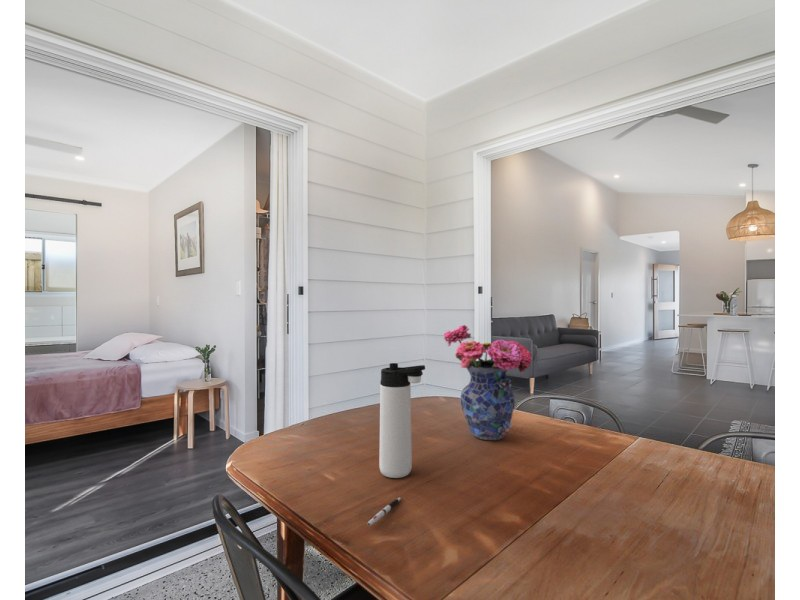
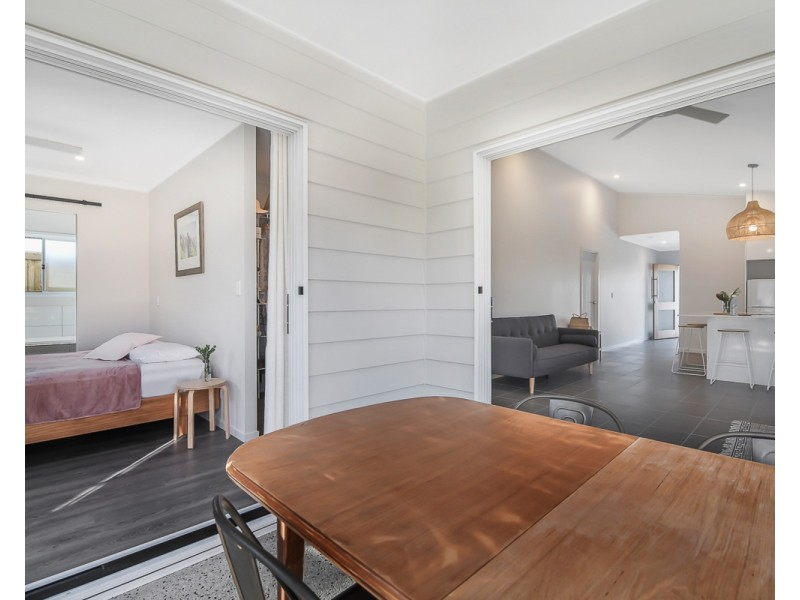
- thermos bottle (402, 419)
- pen (385, 509)
- flower arrangement (485, 381)
